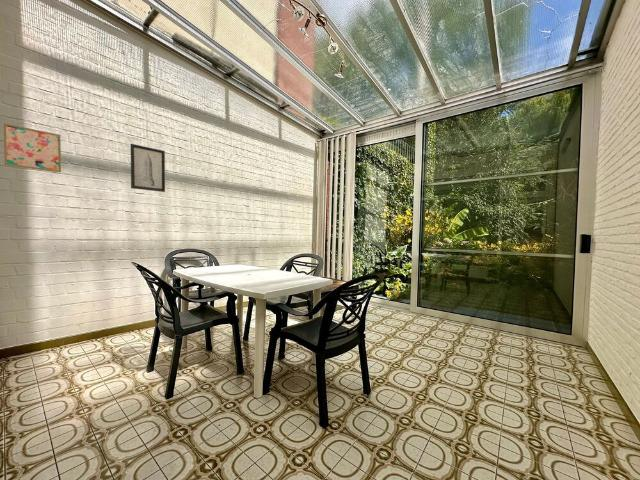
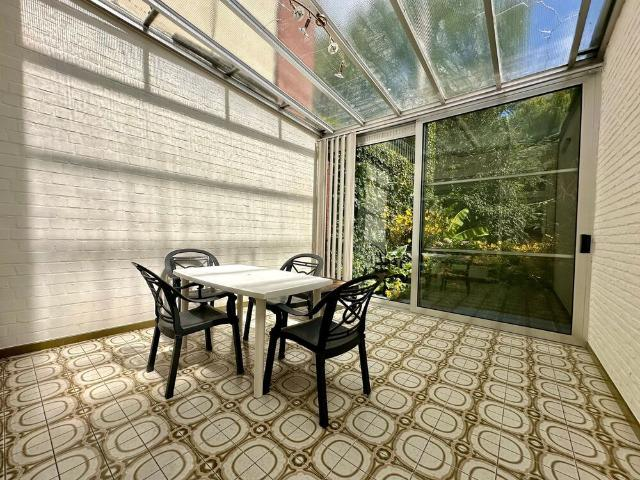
- wall art (33, 149)
- wall art (148, 168)
